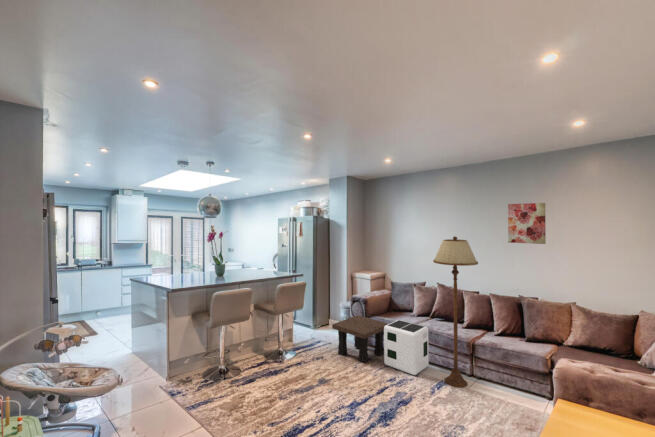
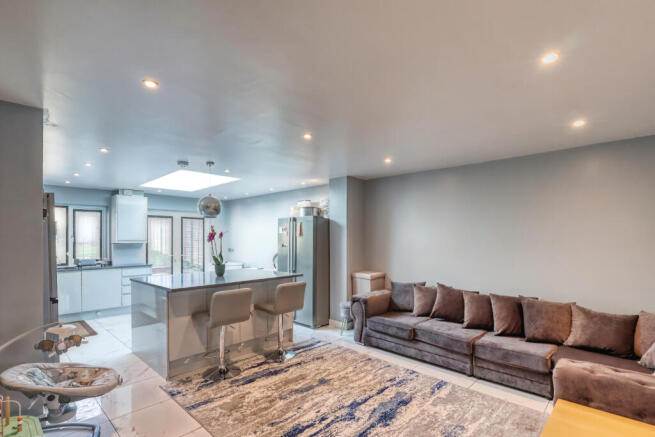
- wall art (526, 223)
- side table (360, 338)
- air purifier (406, 346)
- floor lamp (455, 309)
